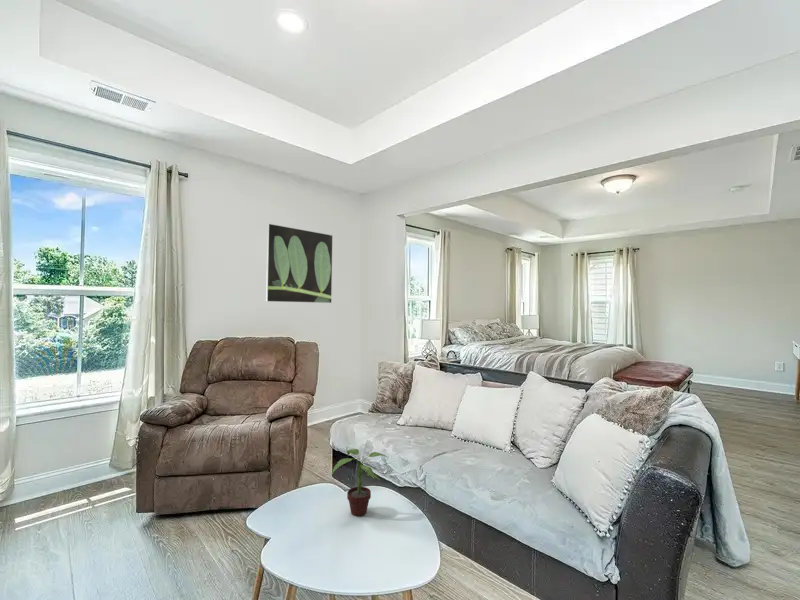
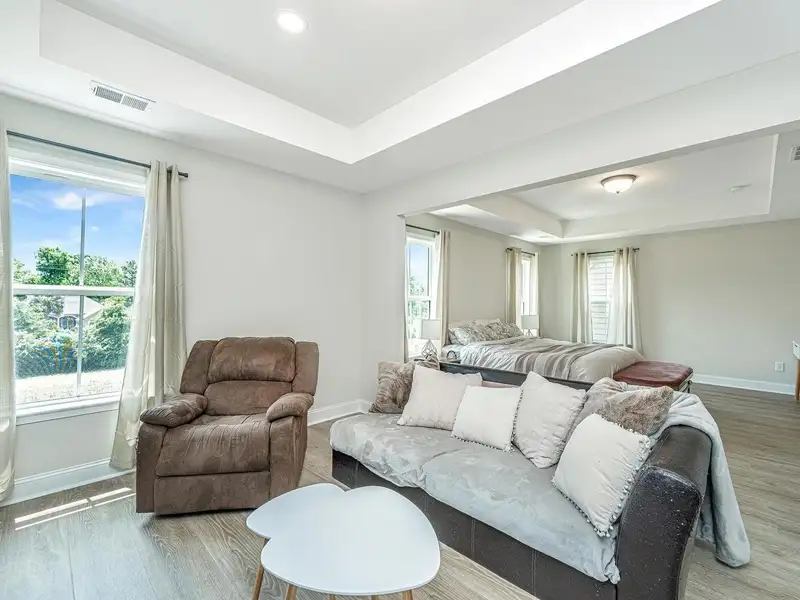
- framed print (301, 266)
- potted plant (360, 482)
